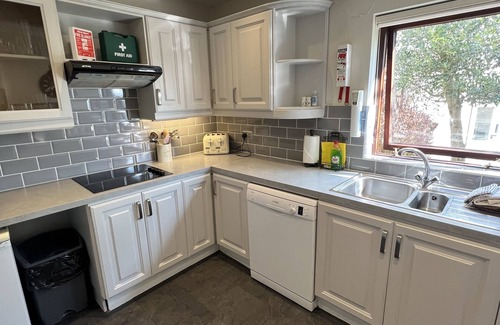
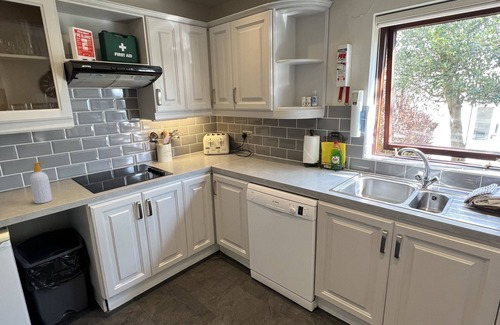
+ soap bottle (40, 182)
